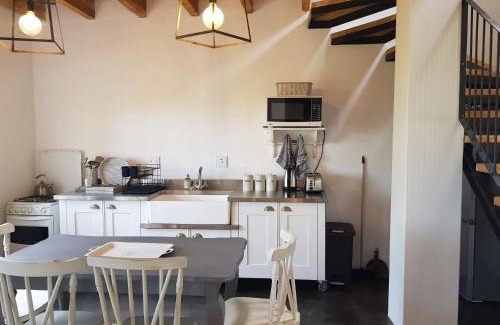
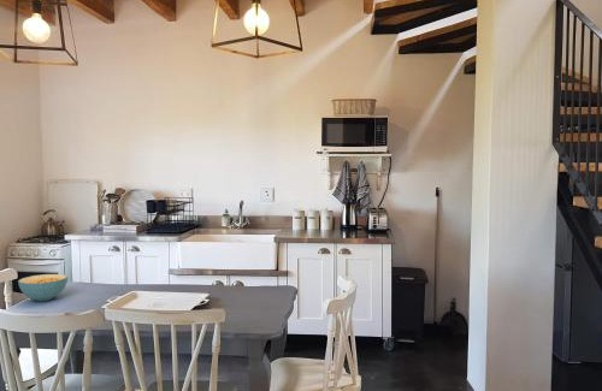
+ cereal bowl (43, 289)
